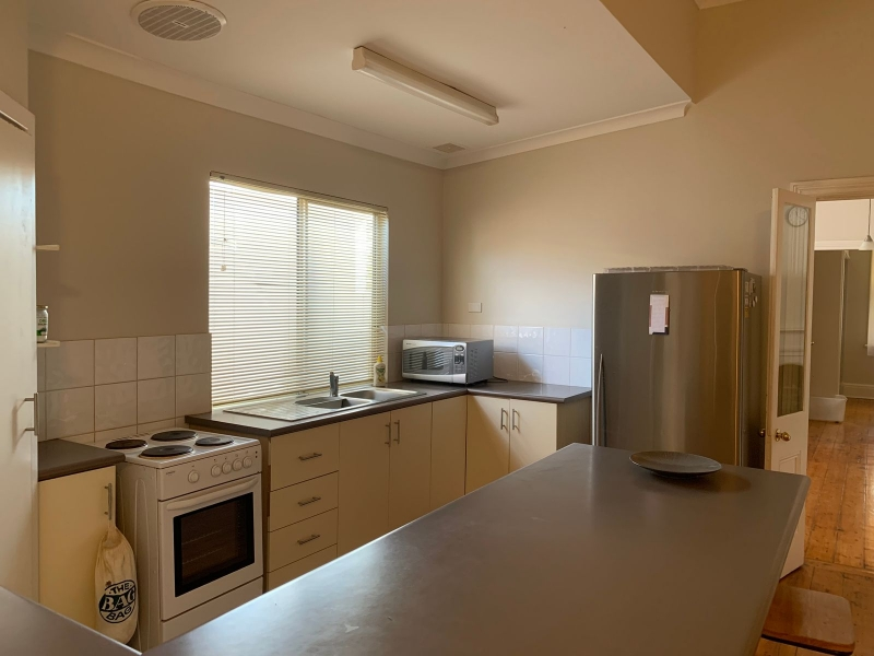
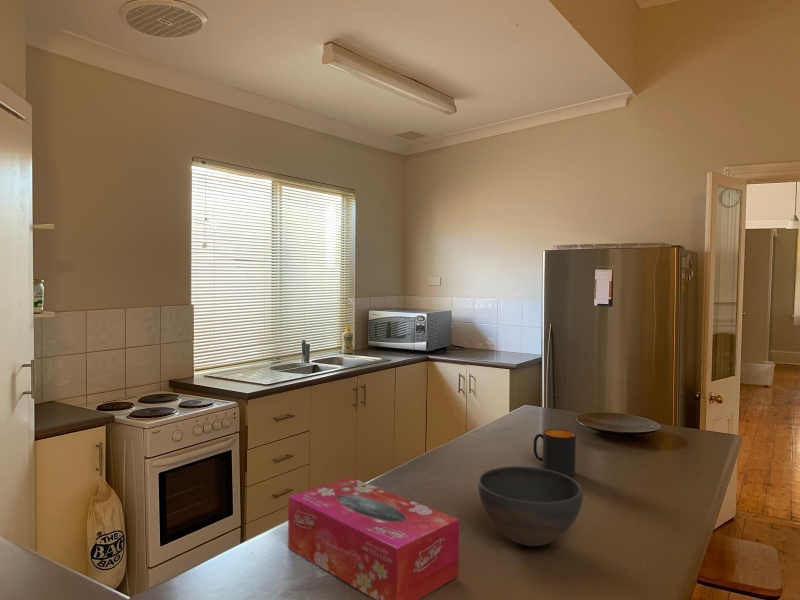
+ bowl (529, 511)
+ tissue box (369, 534)
+ mug (552, 451)
